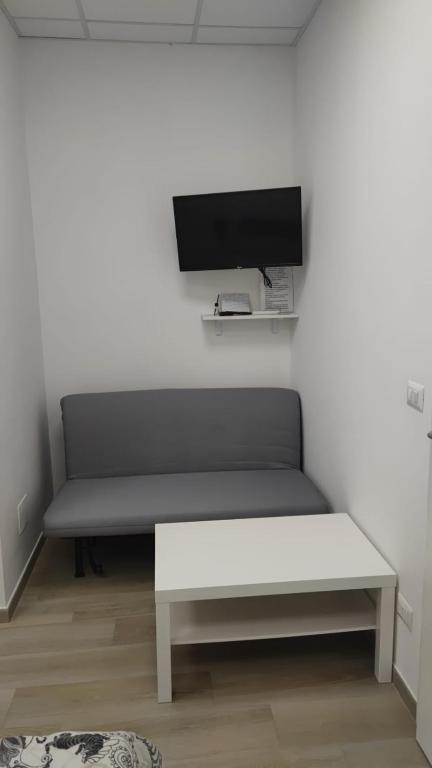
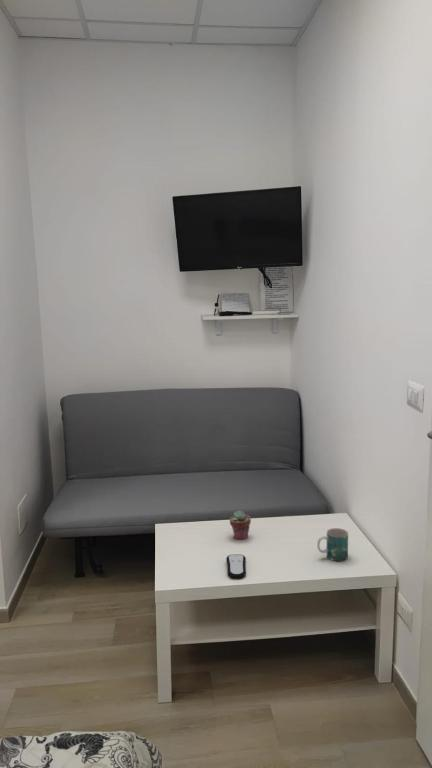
+ potted succulent (240, 523)
+ remote control (236, 566)
+ mug (332, 544)
